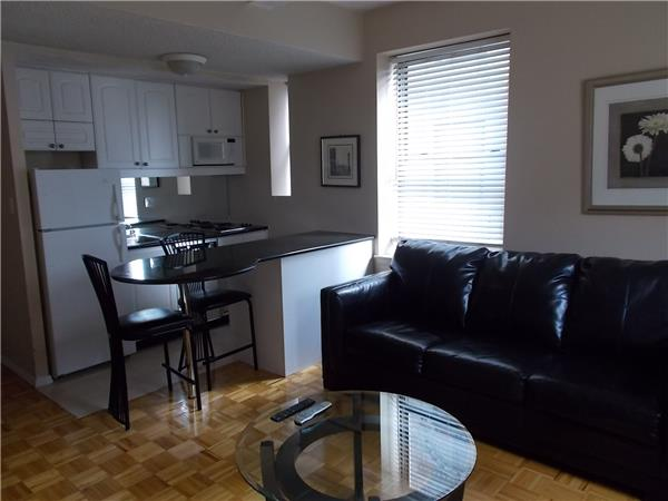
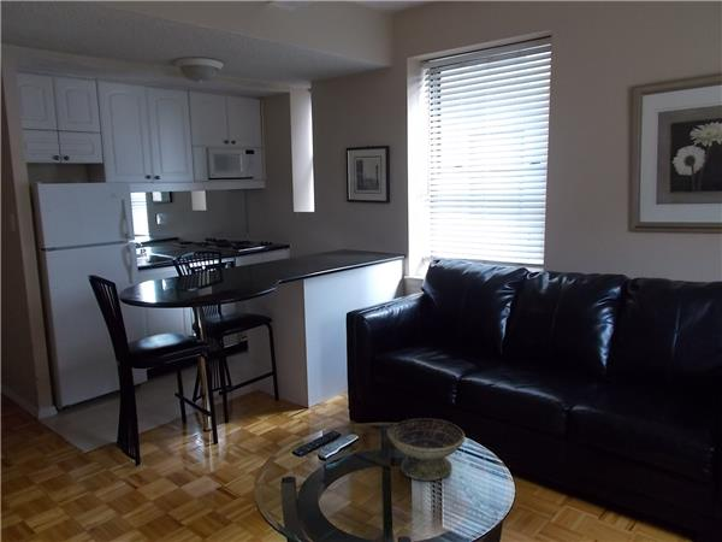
+ decorative bowl (426, 447)
